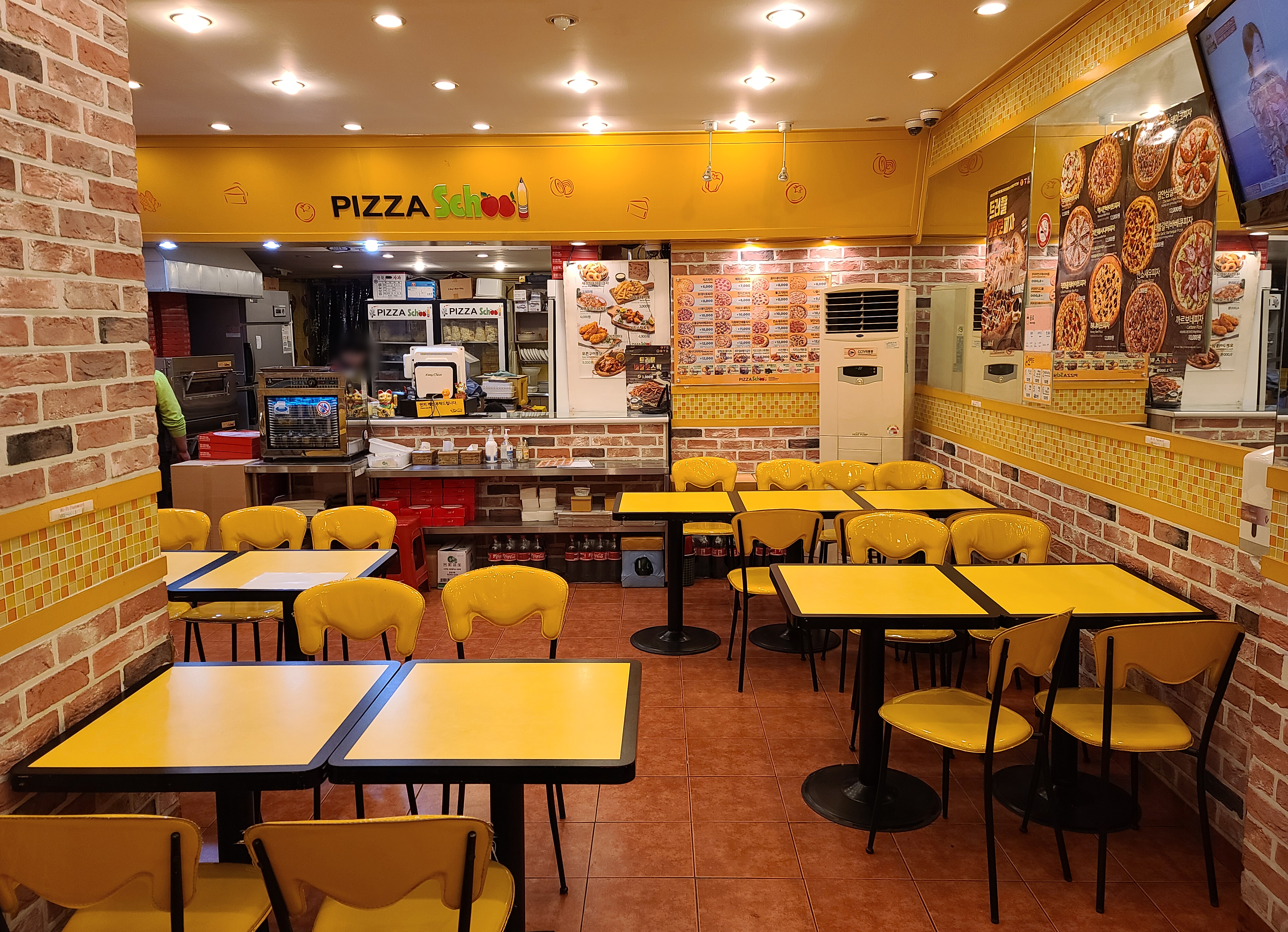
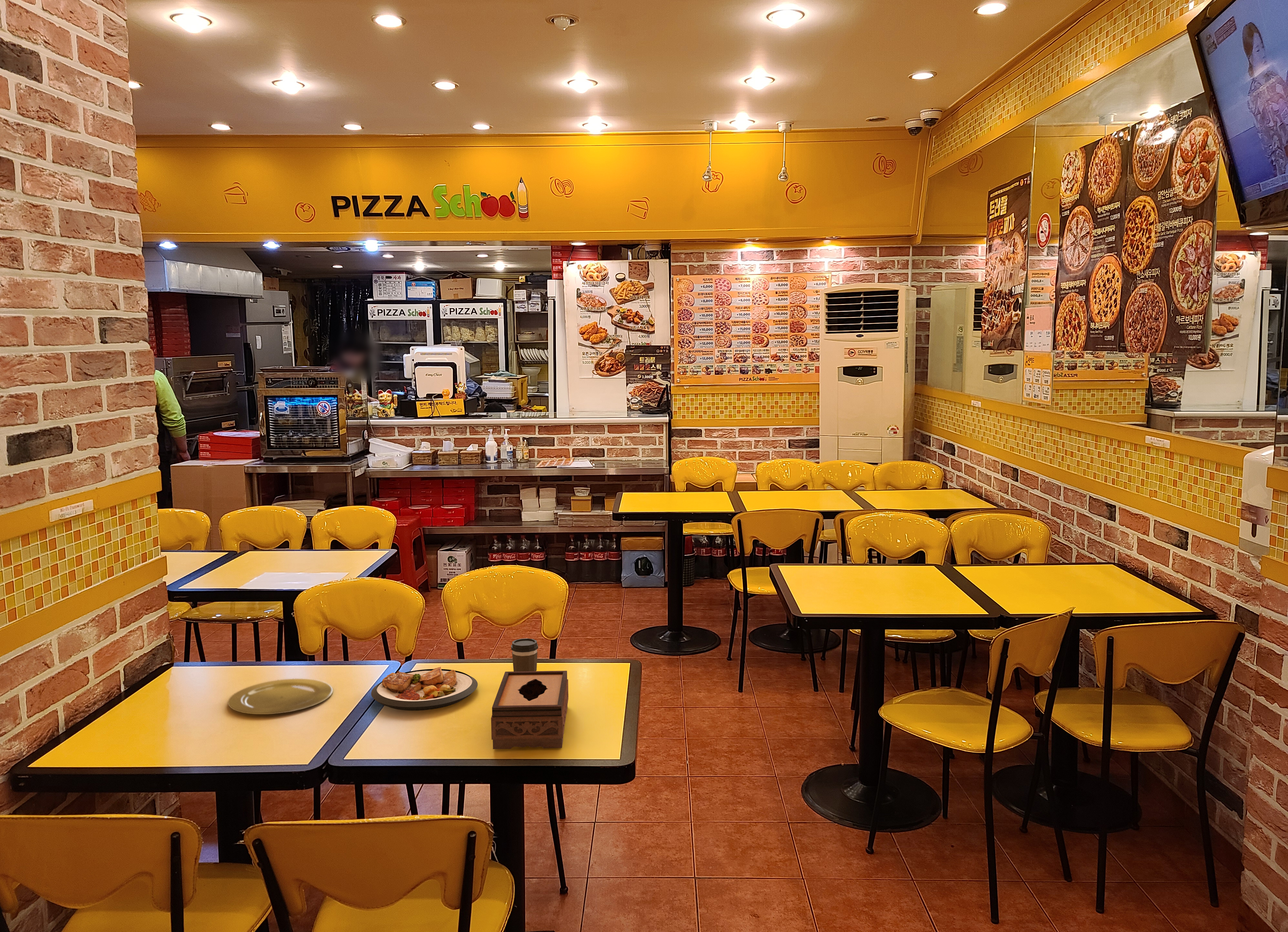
+ plate (281, 696)
+ plate (425, 685)
+ coffee cup (525, 663)
+ tissue box (532, 708)
